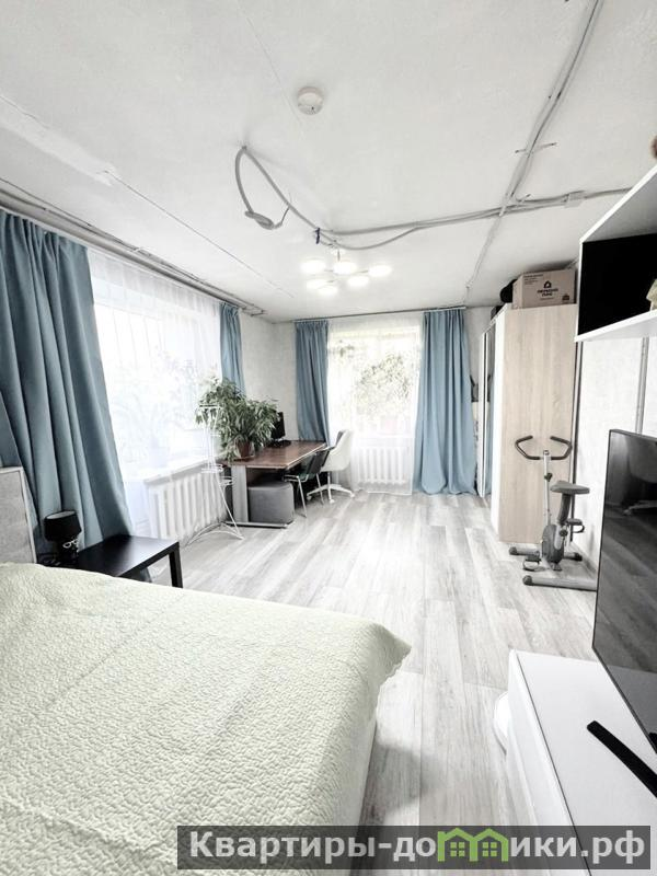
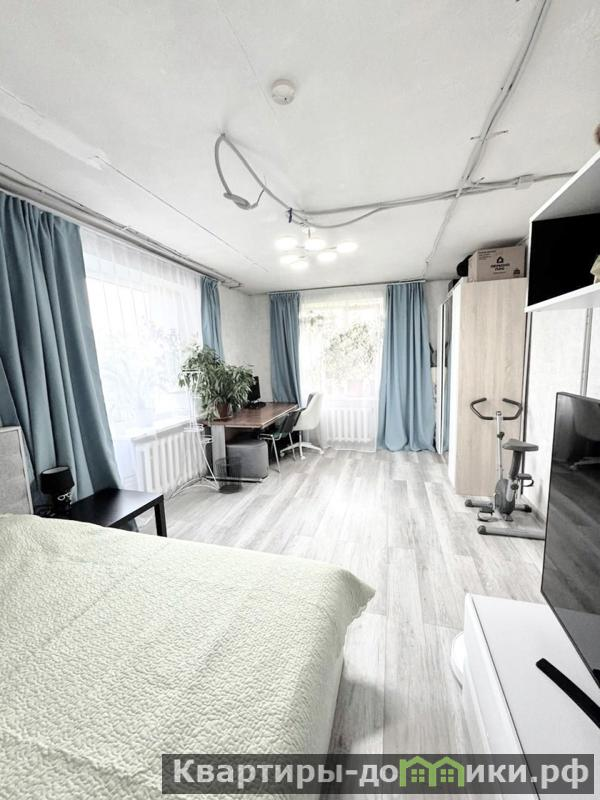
+ waste bin (228, 474)
